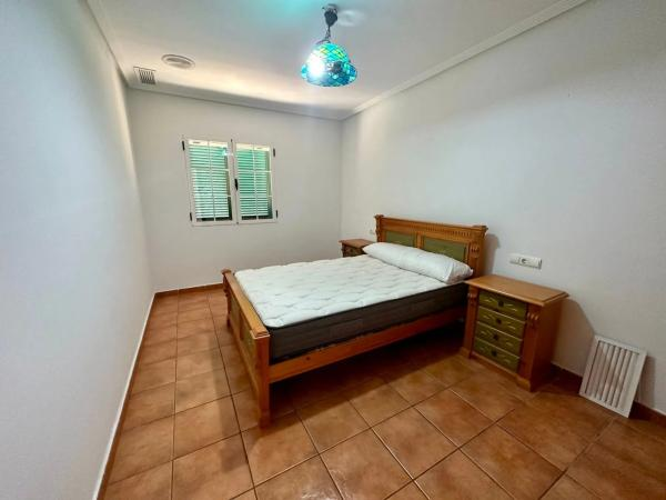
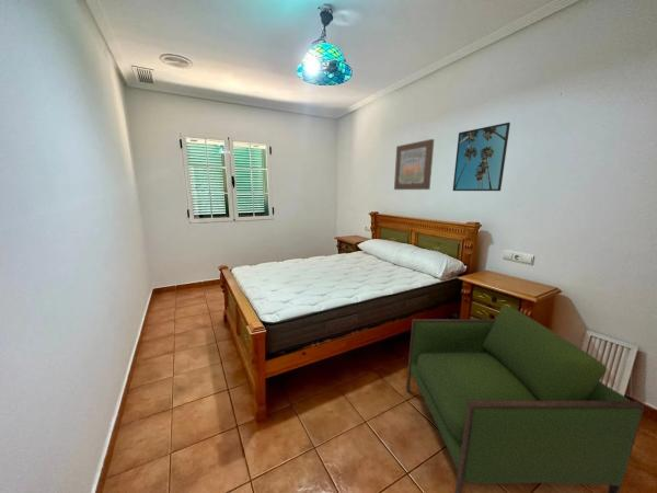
+ wall art (412, 167)
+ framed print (479, 160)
+ armchair (495, 383)
